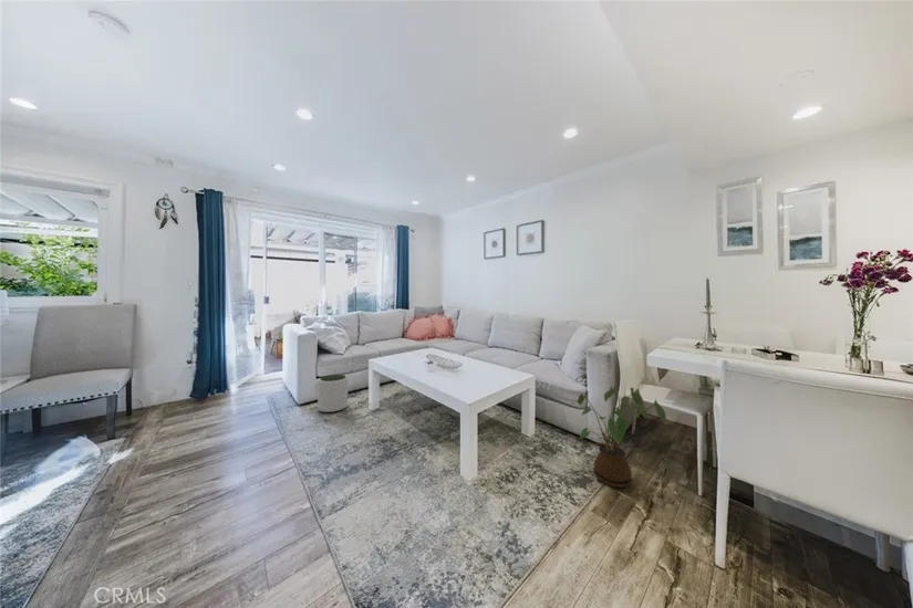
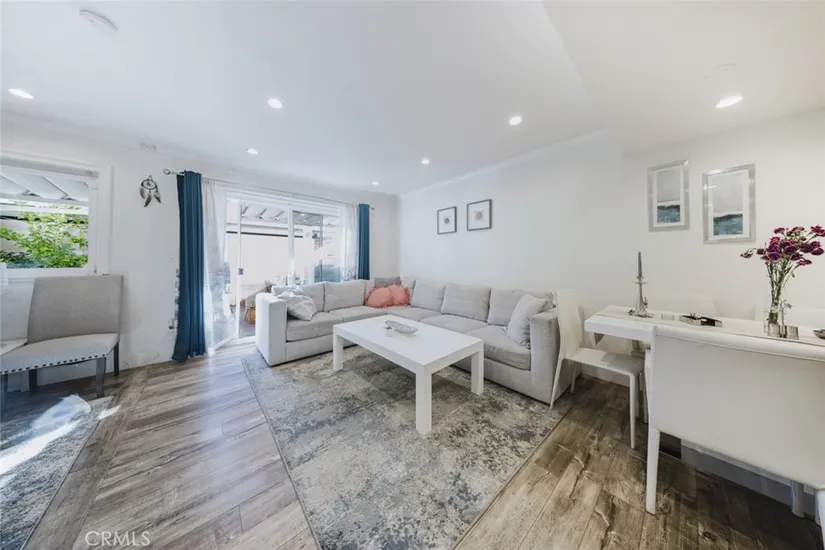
- plant pot (333, 392)
- house plant (616, 437)
